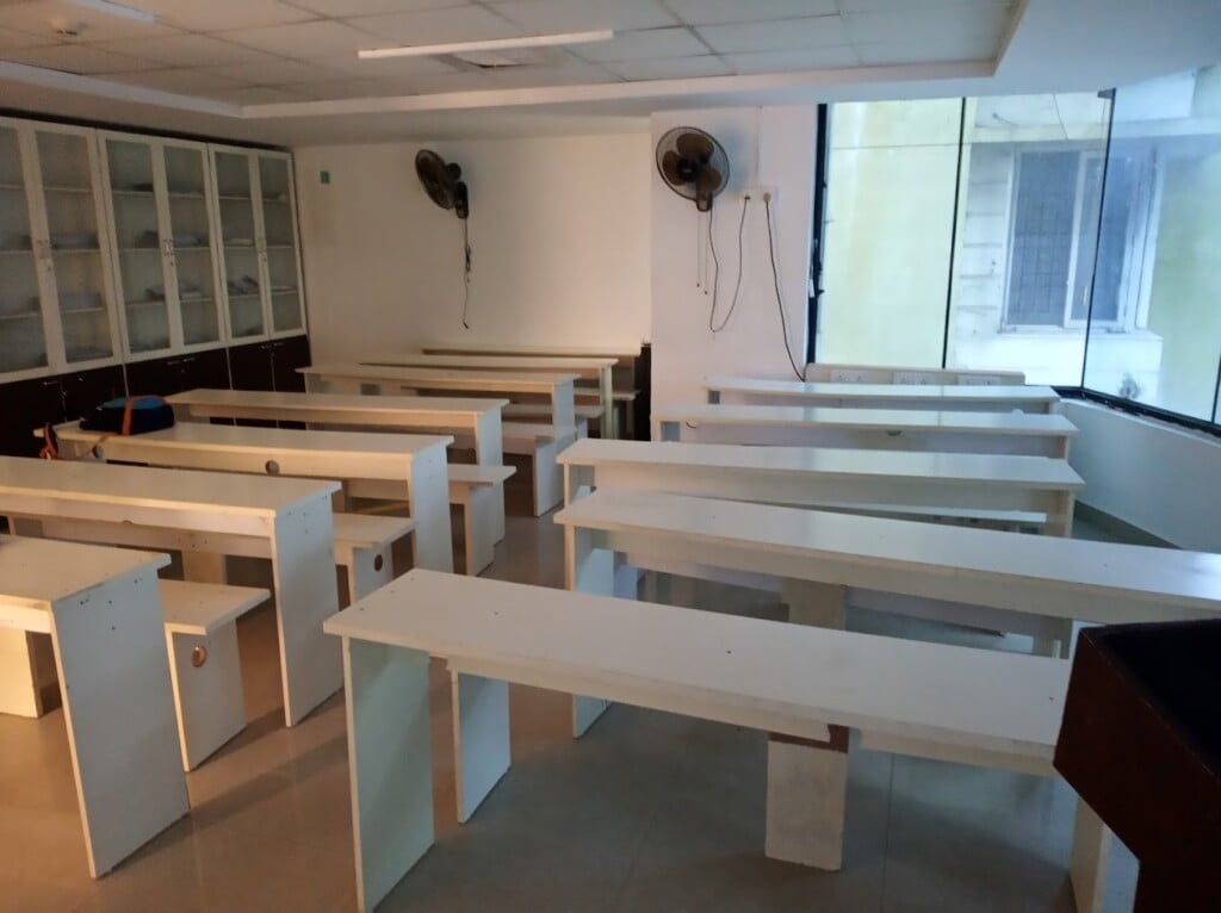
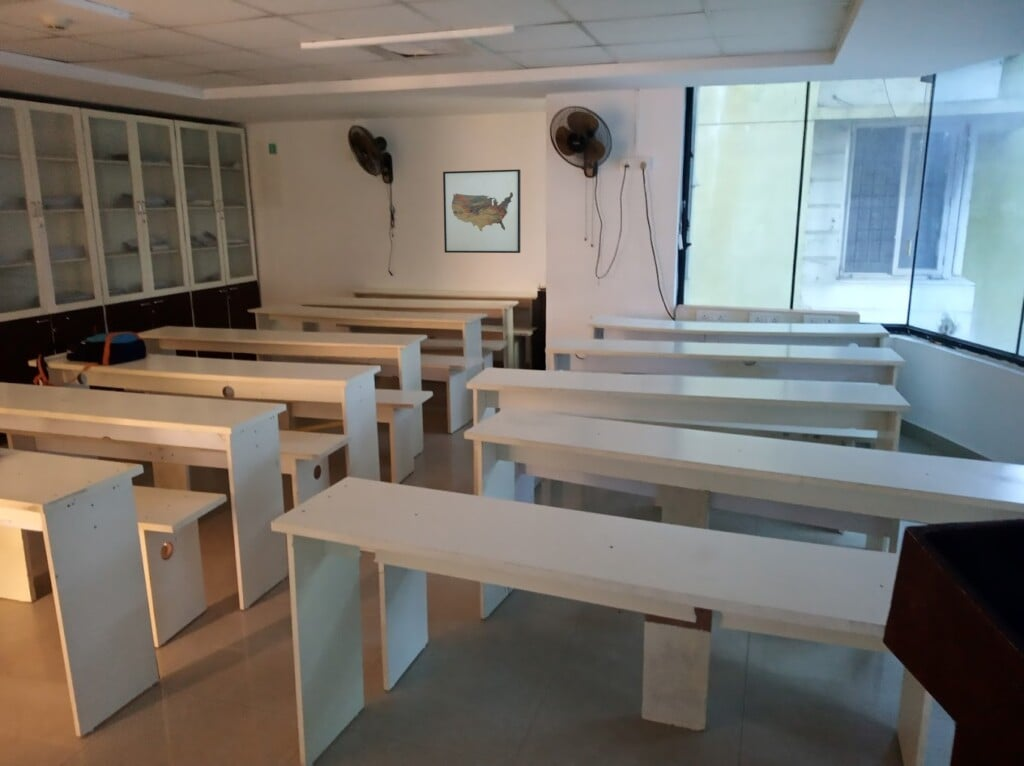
+ wall art (481, 212)
